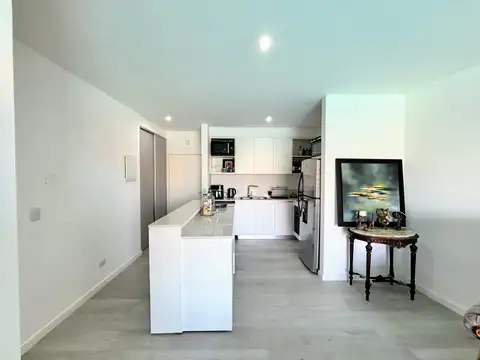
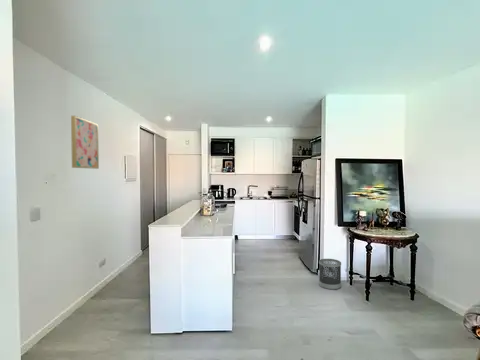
+ wastebasket (329, 273)
+ wall art (86, 144)
